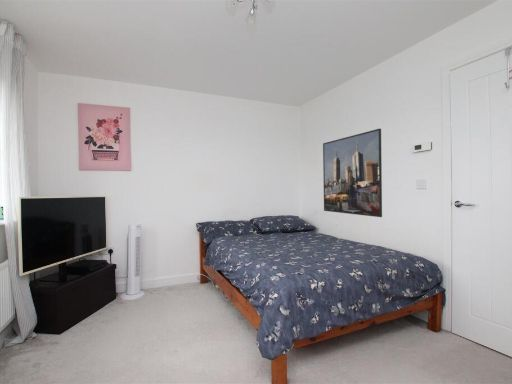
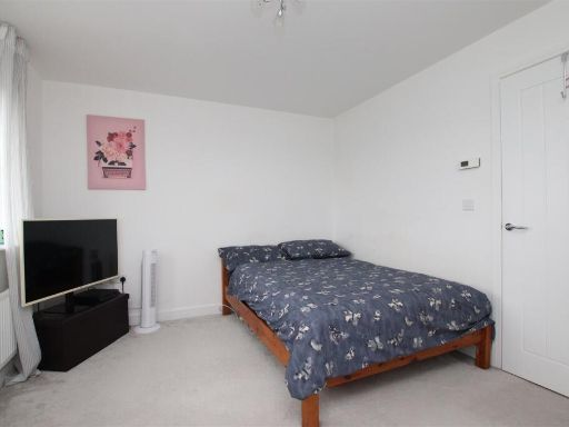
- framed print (348, 175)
